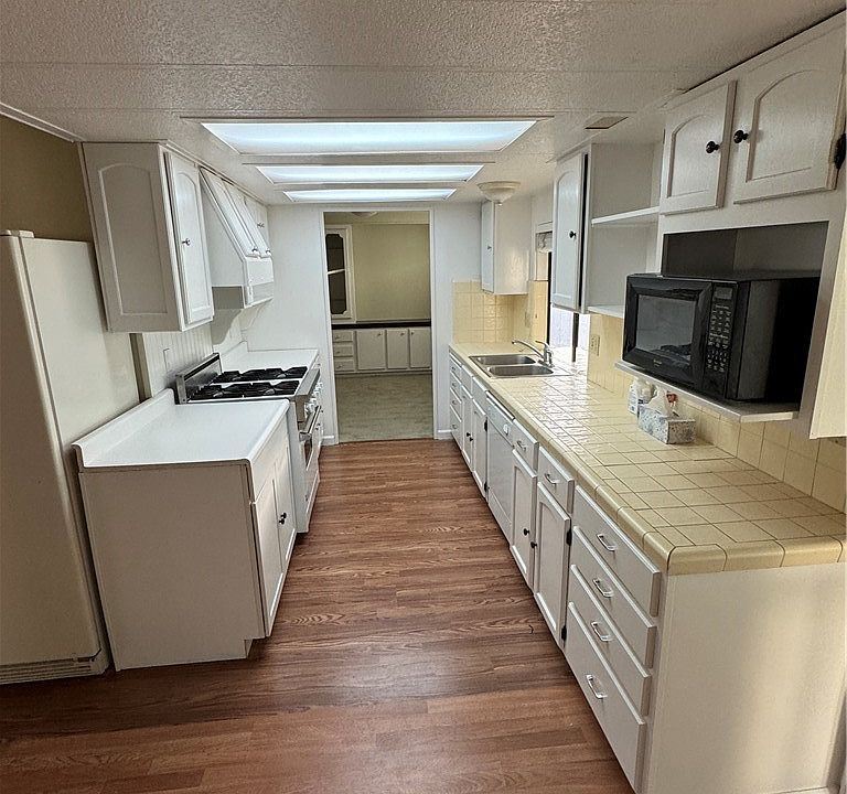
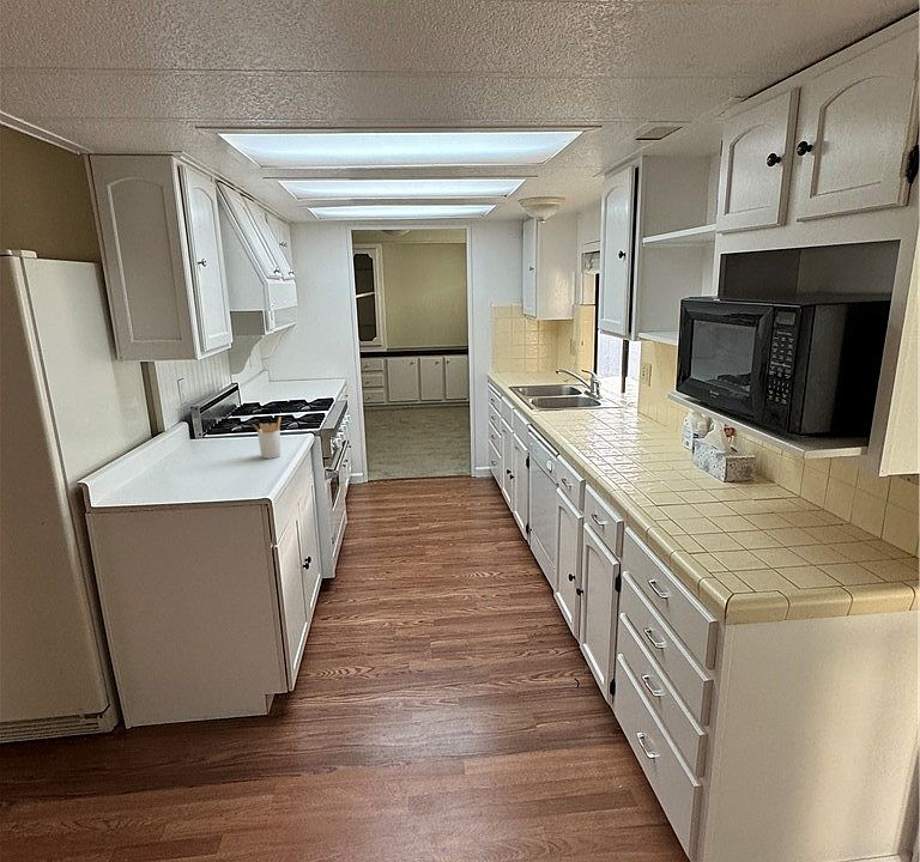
+ utensil holder (268, 437)
